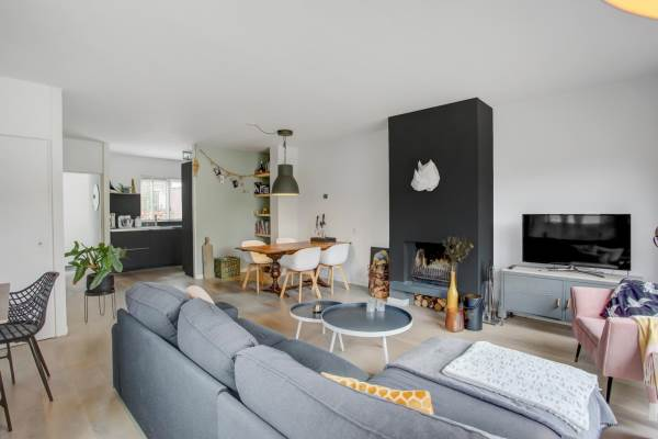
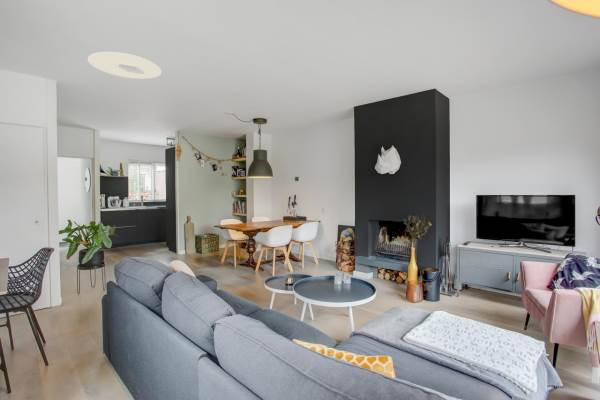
+ ceiling light (126, 63)
